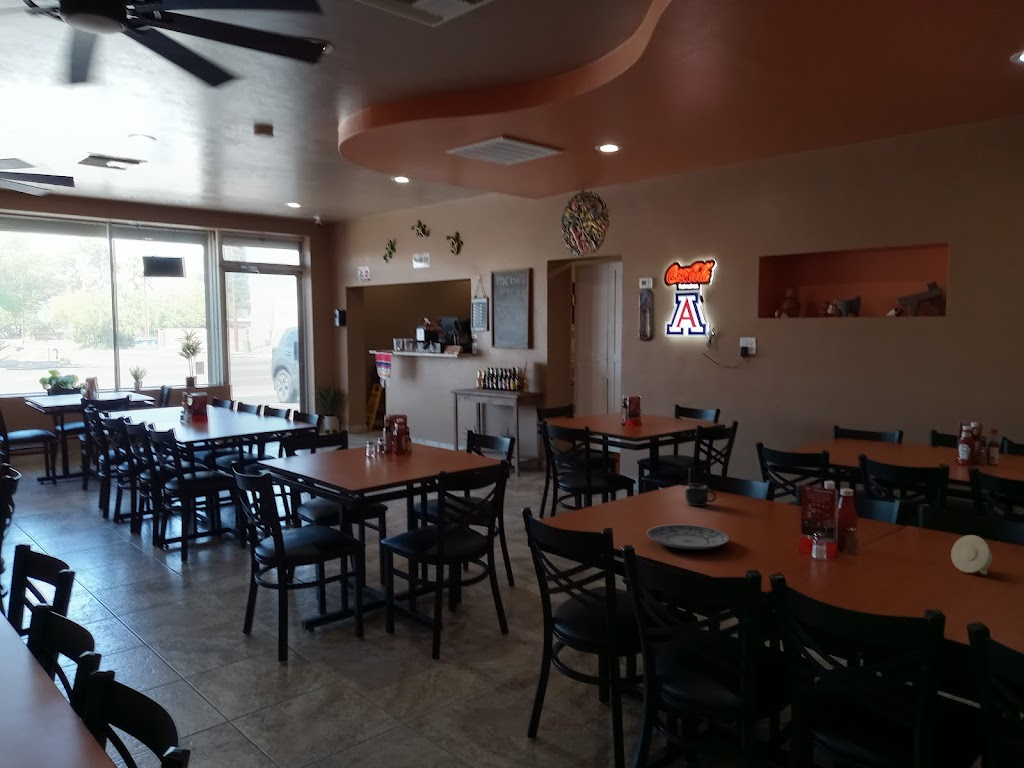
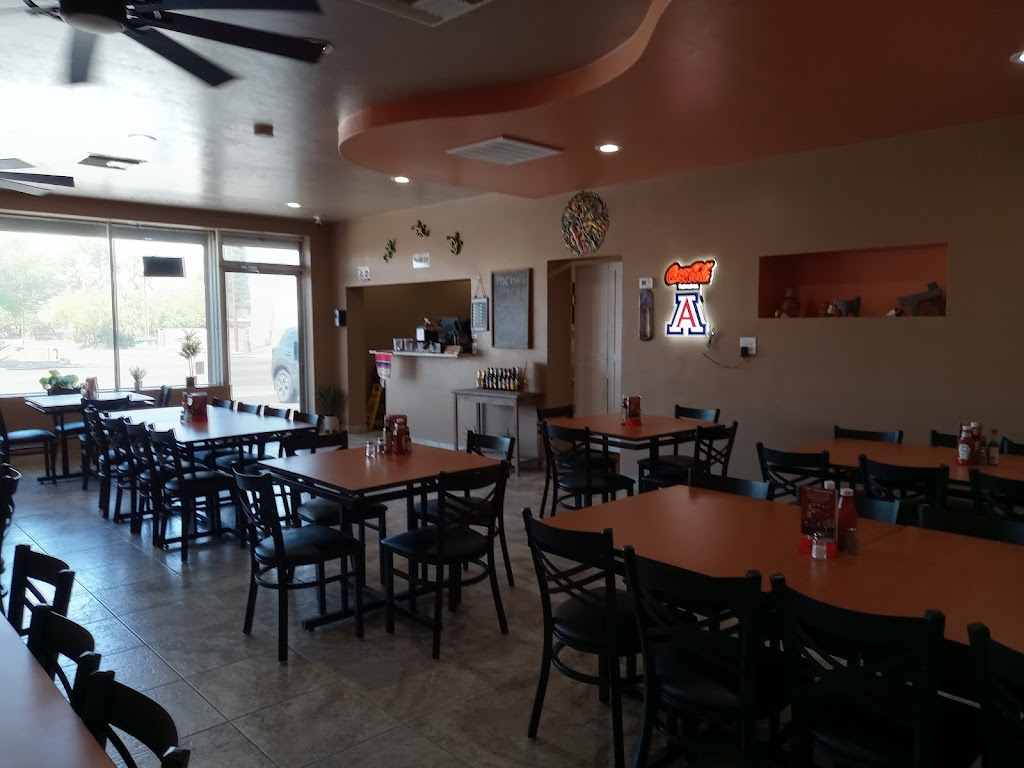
- cup (971, 552)
- plate (687, 539)
- mug (698, 495)
